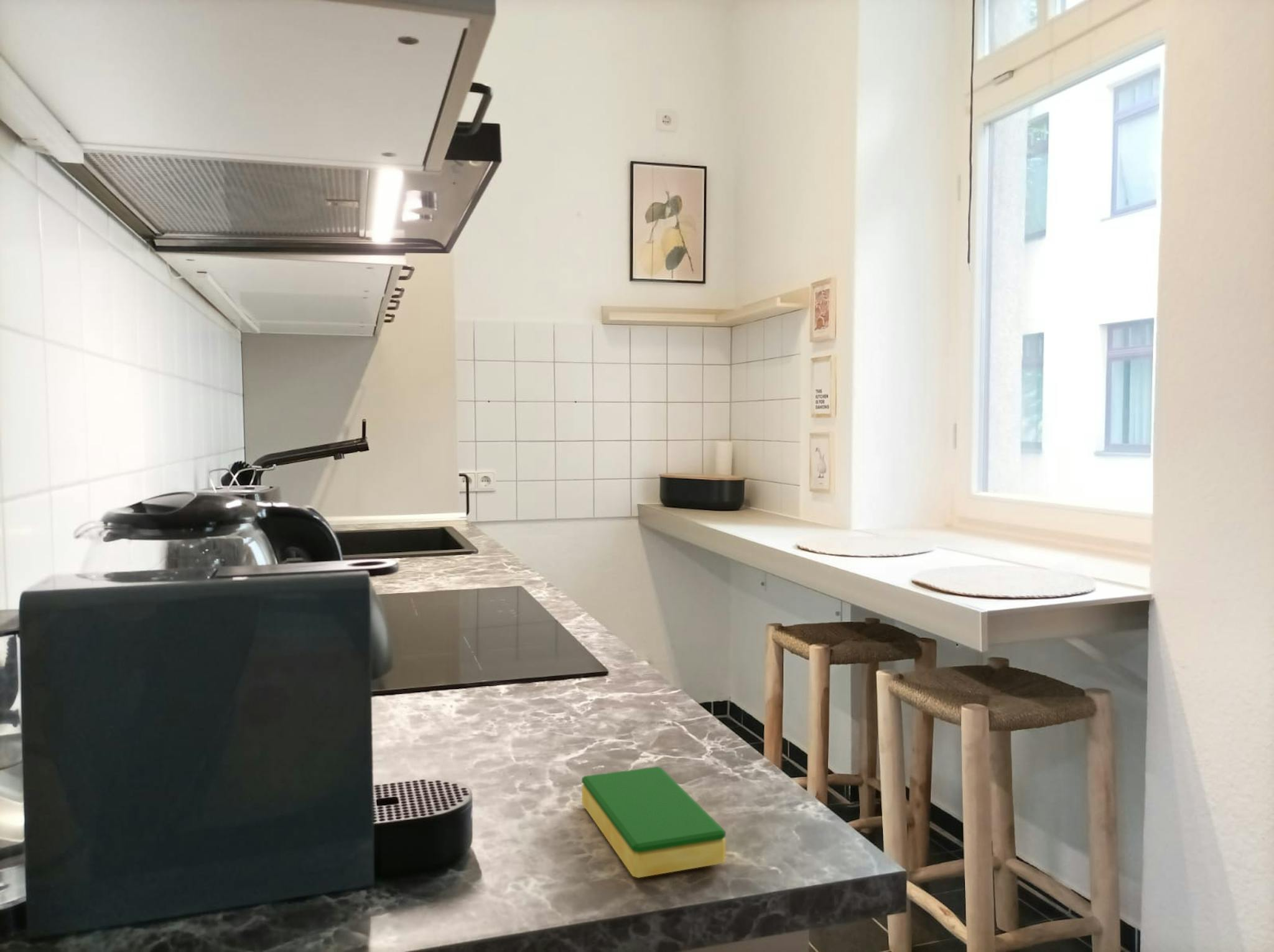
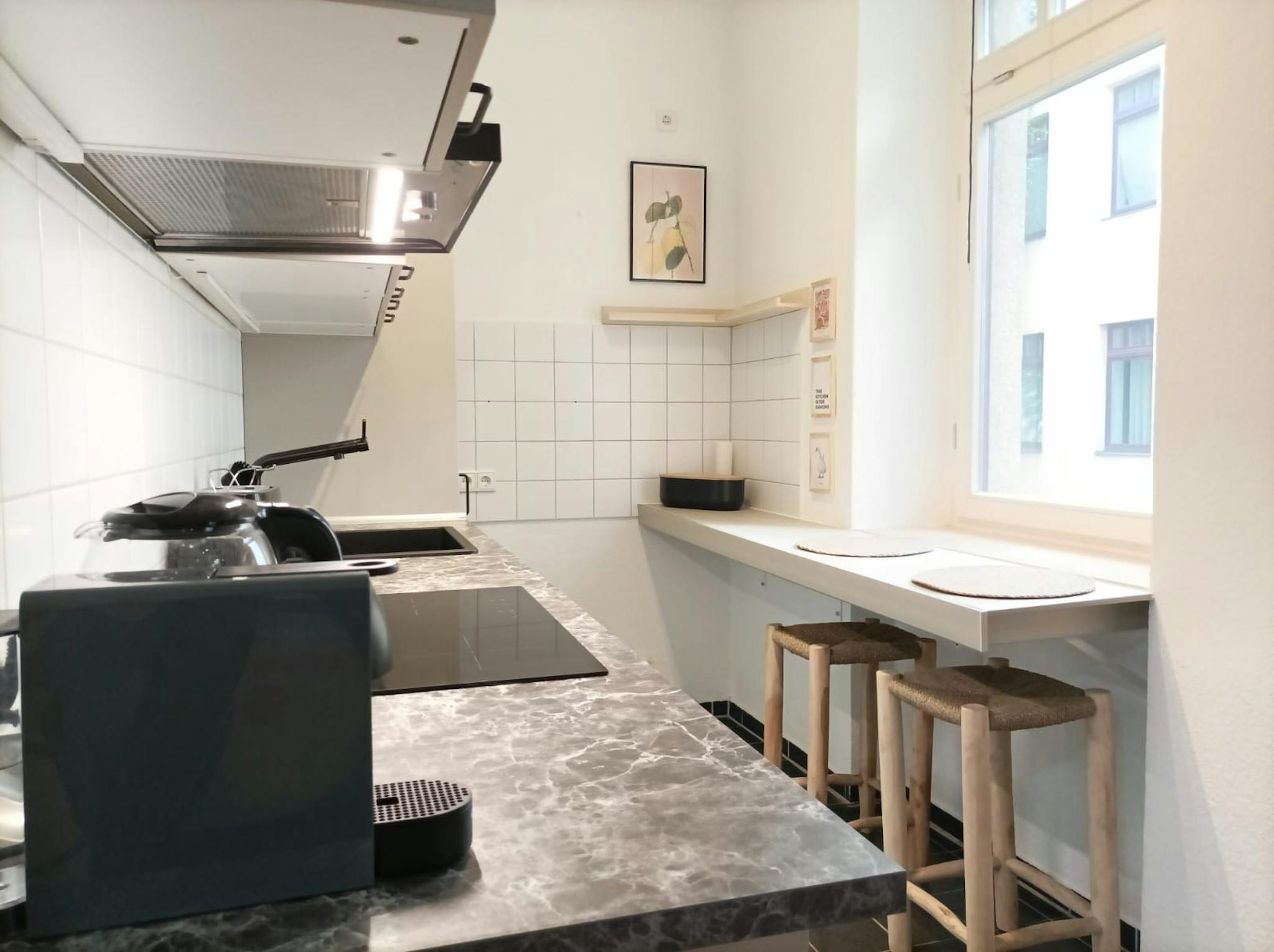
- dish sponge (648, 816)
